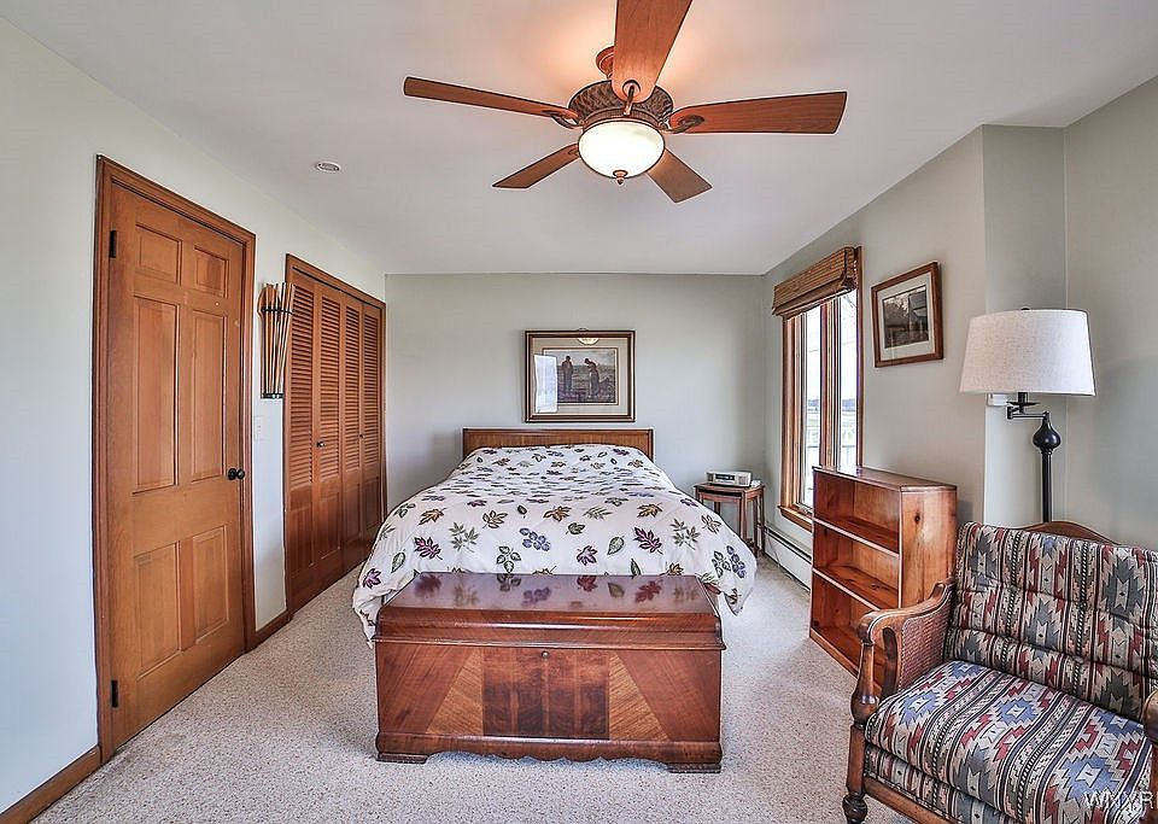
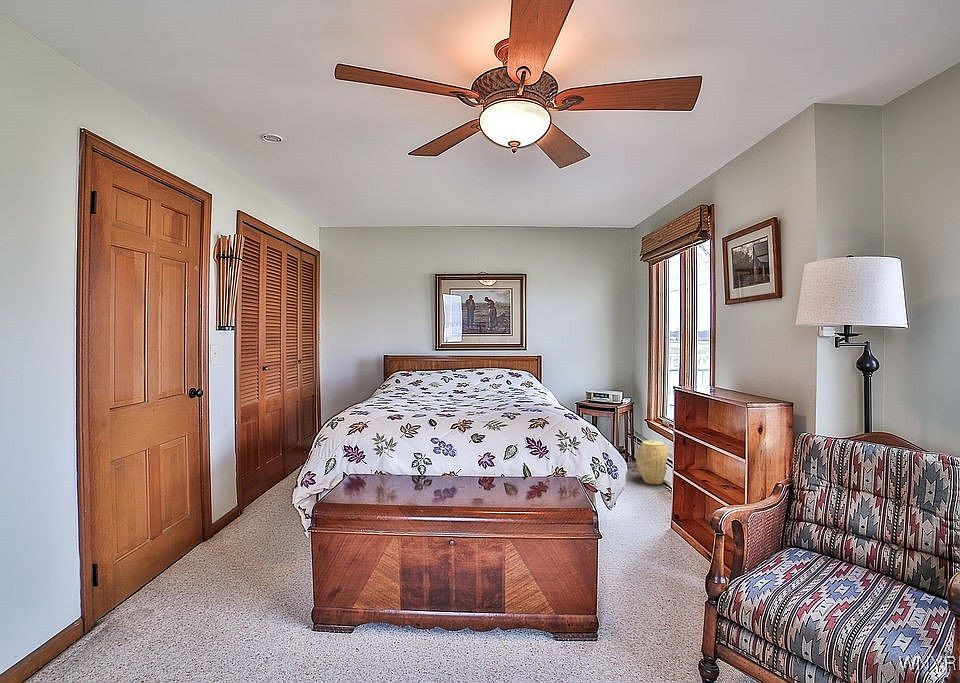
+ woven basket (653, 460)
